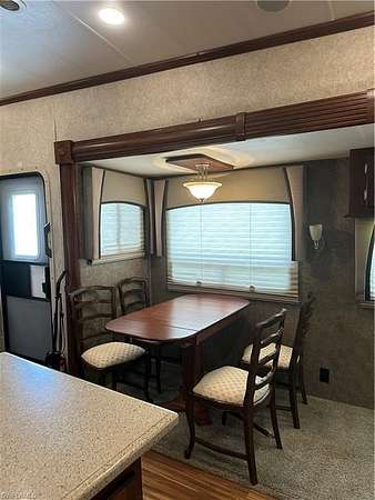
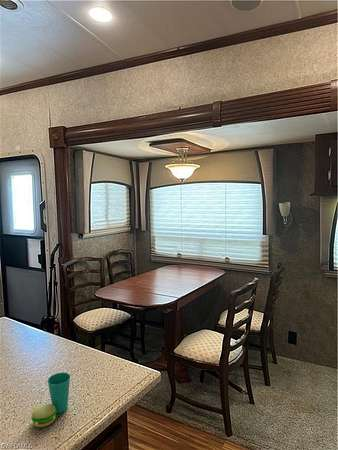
+ cup (51, 399)
